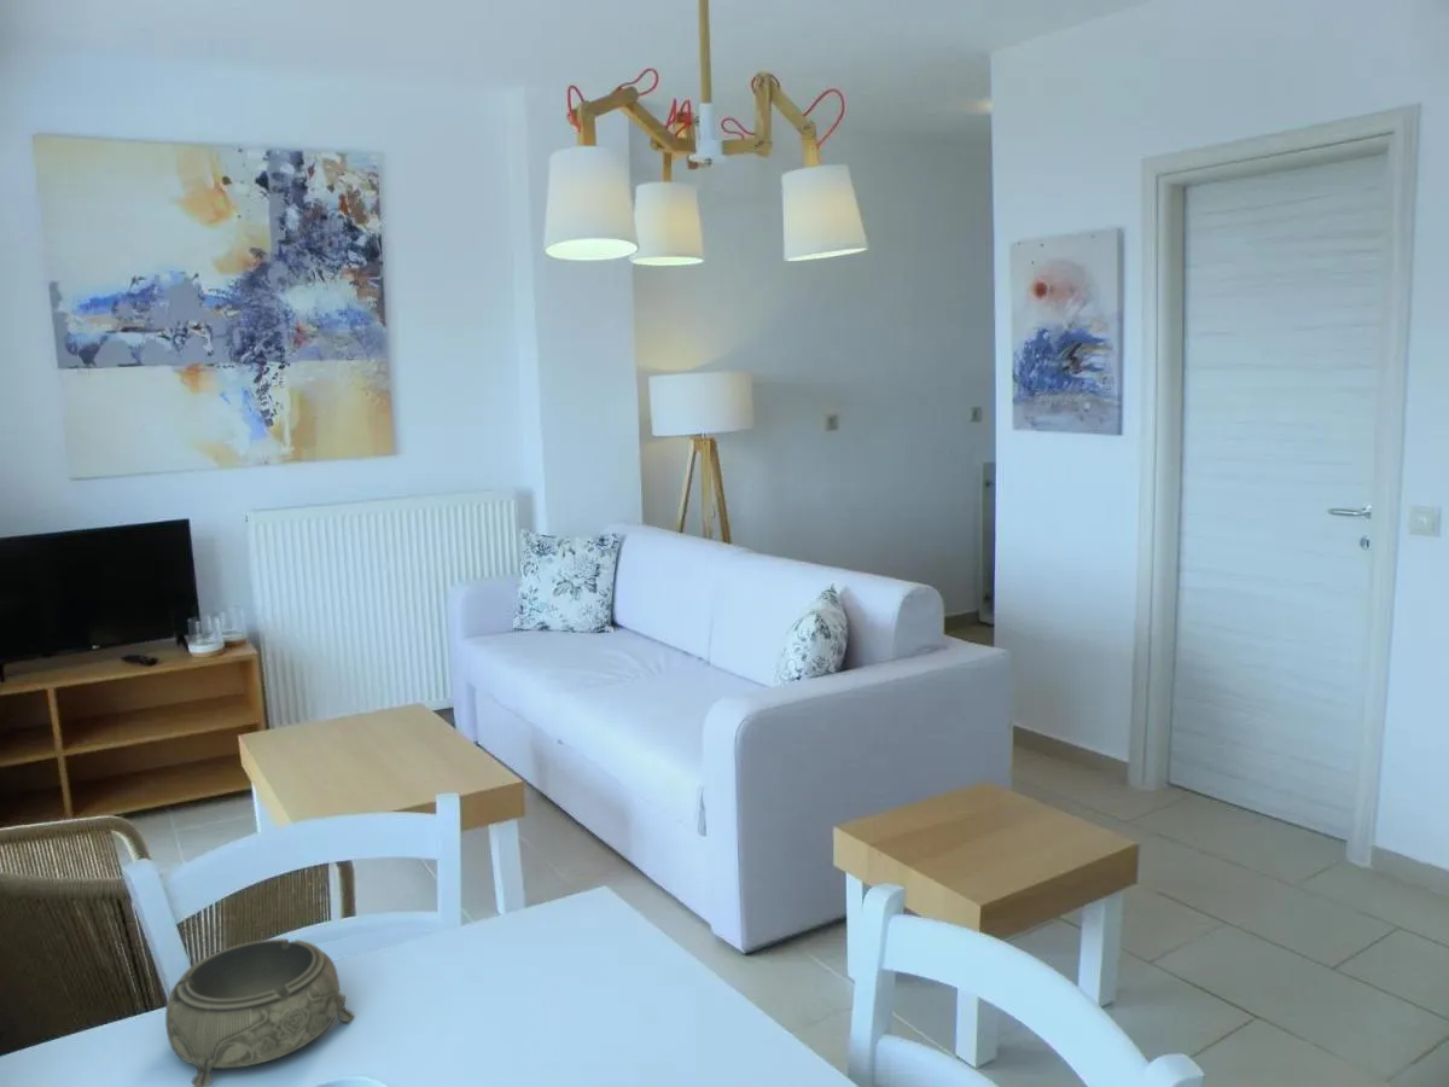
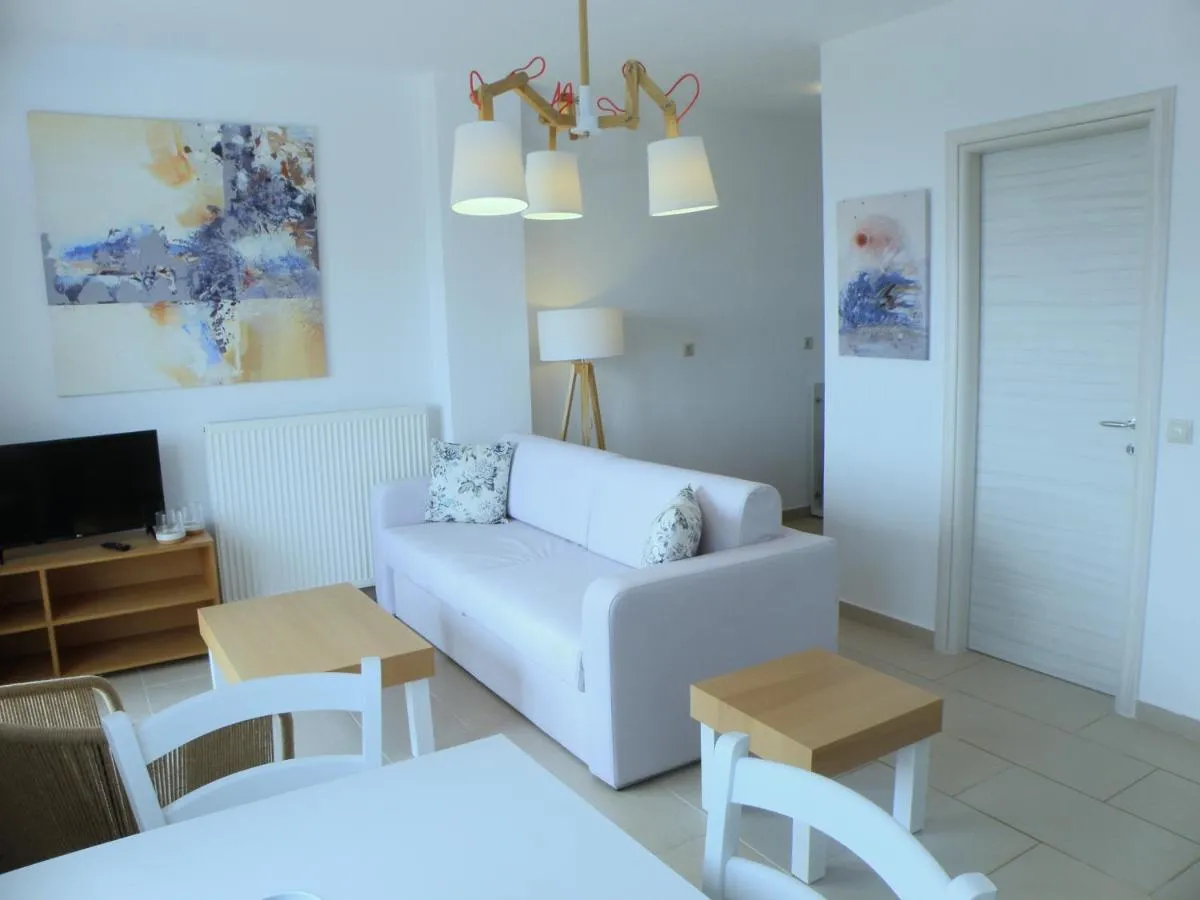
- decorative bowl (250, 1005)
